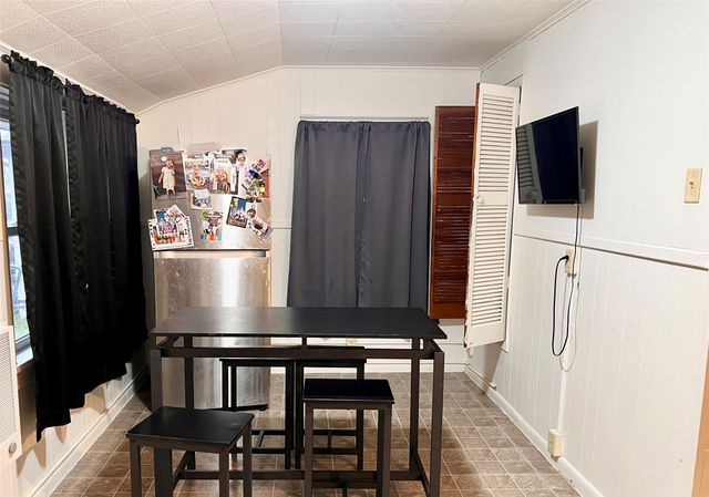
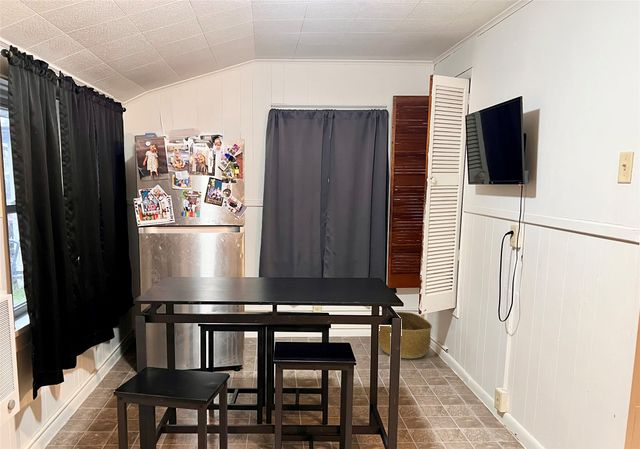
+ basket (403, 335)
